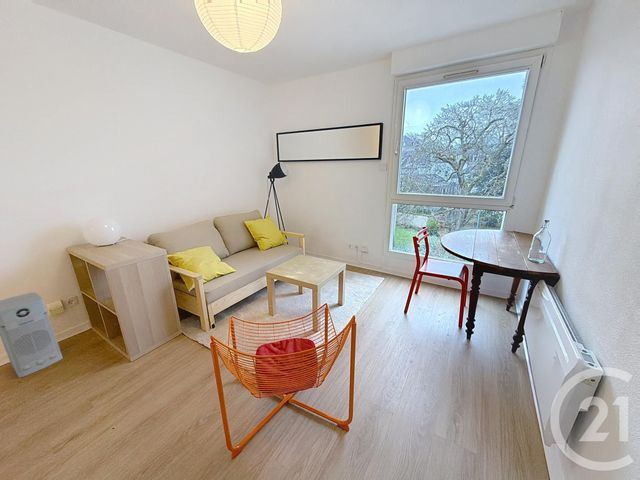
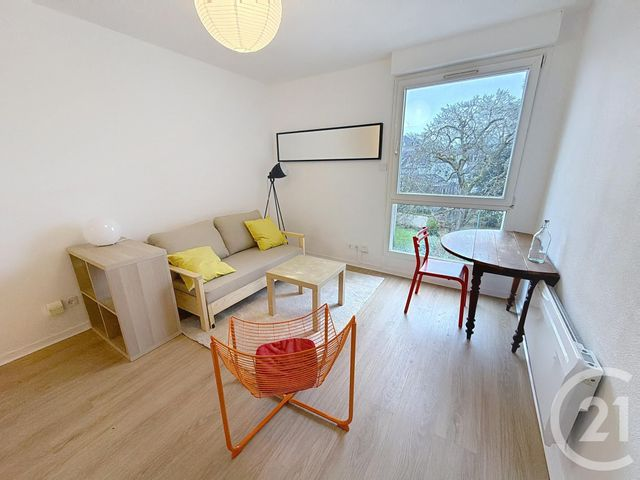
- air purifier (27, 332)
